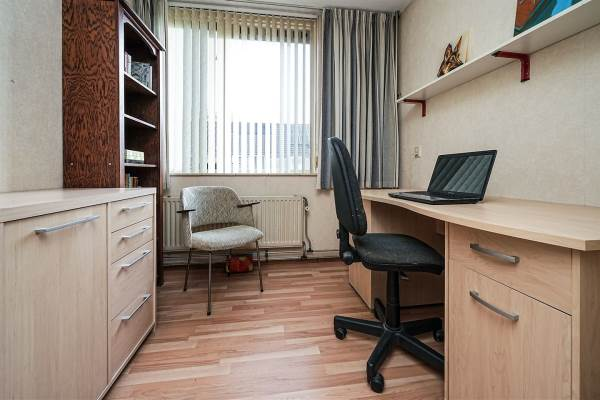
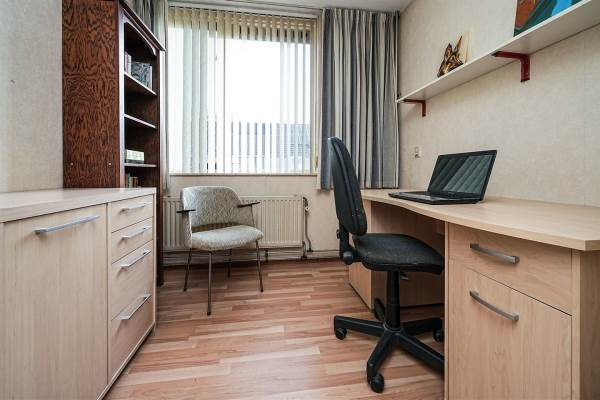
- bag (238, 261)
